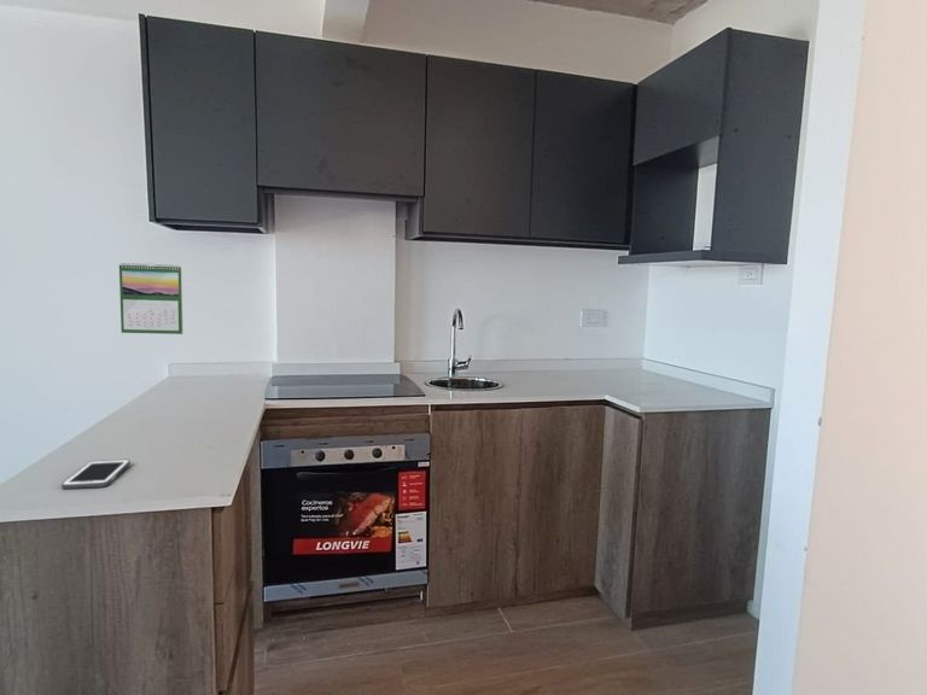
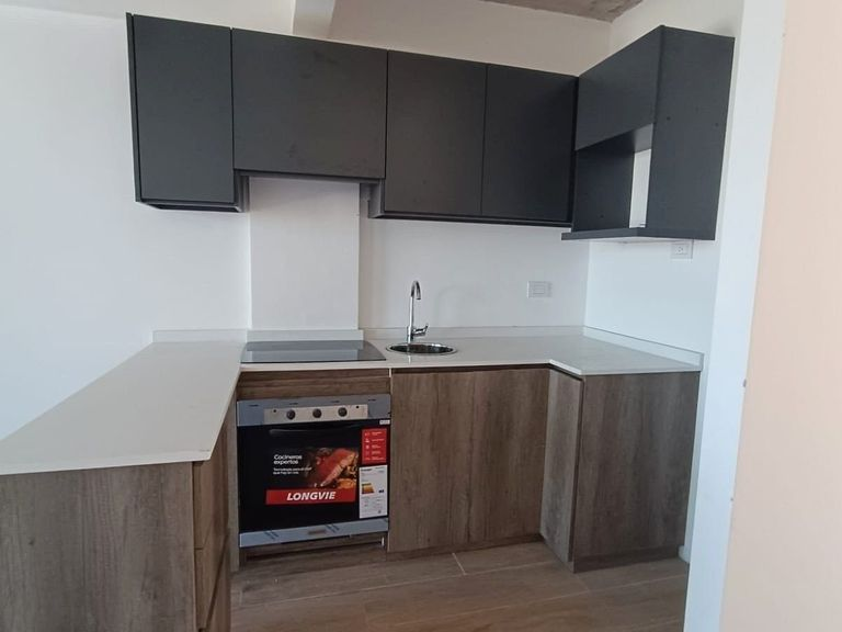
- cell phone (98, 473)
- calendar (151, 298)
